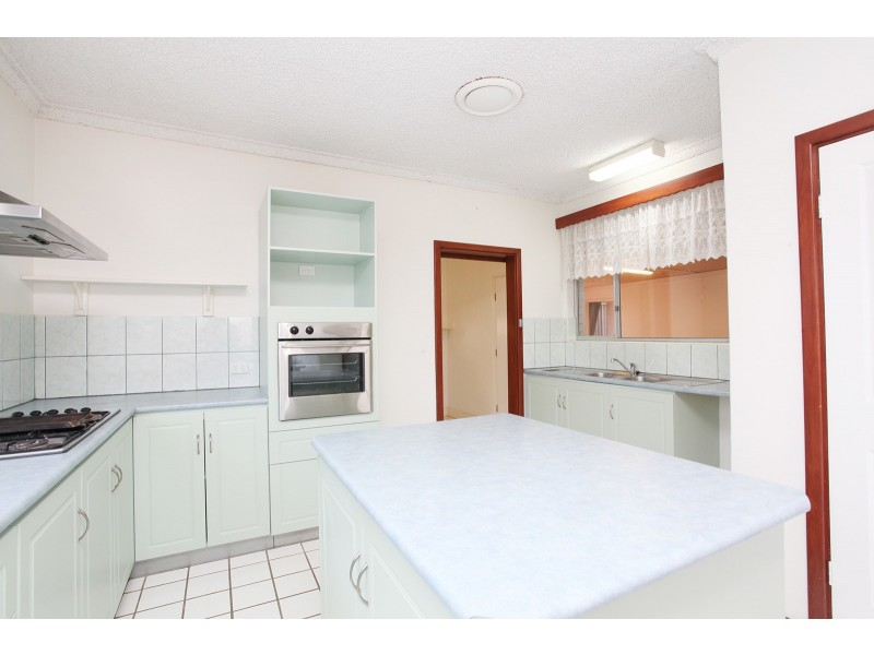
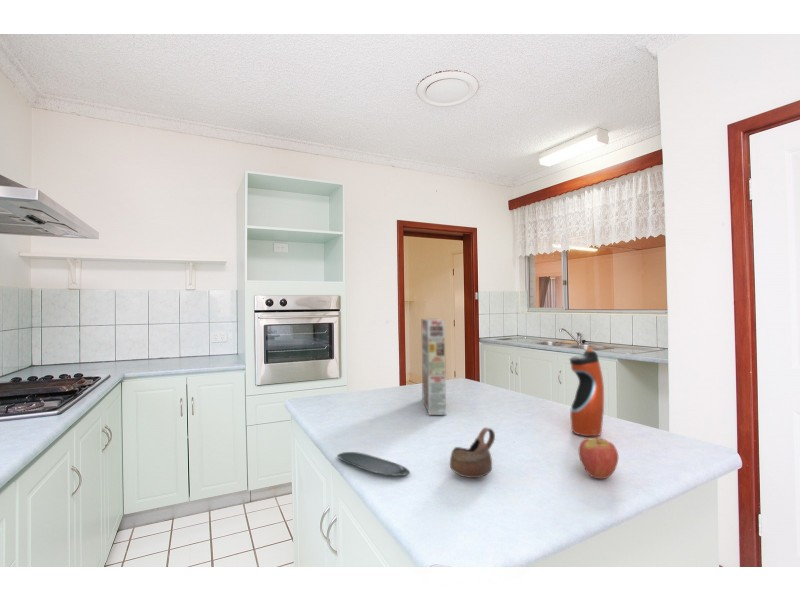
+ fruit (598, 454)
+ cup (476, 453)
+ cereal box (432, 363)
+ oval tray (371, 462)
+ water bottle (586, 390)
